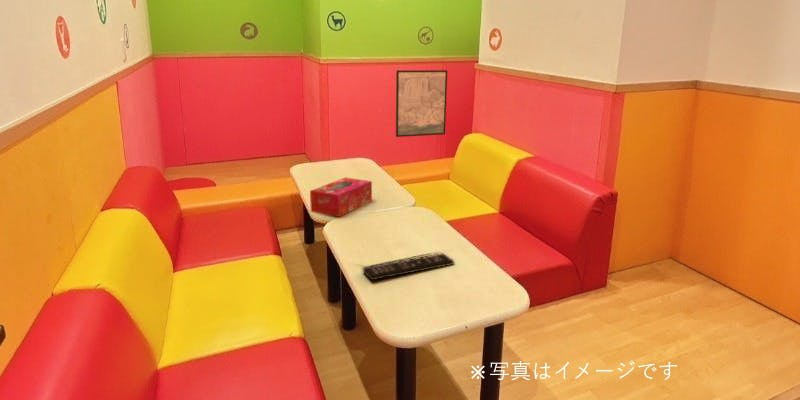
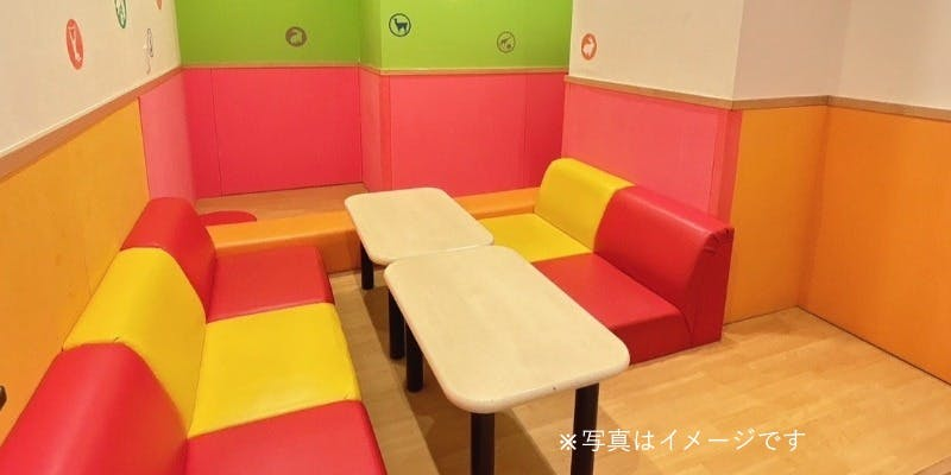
- tissue box (342, 196)
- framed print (421, 103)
- remote control (409, 265)
